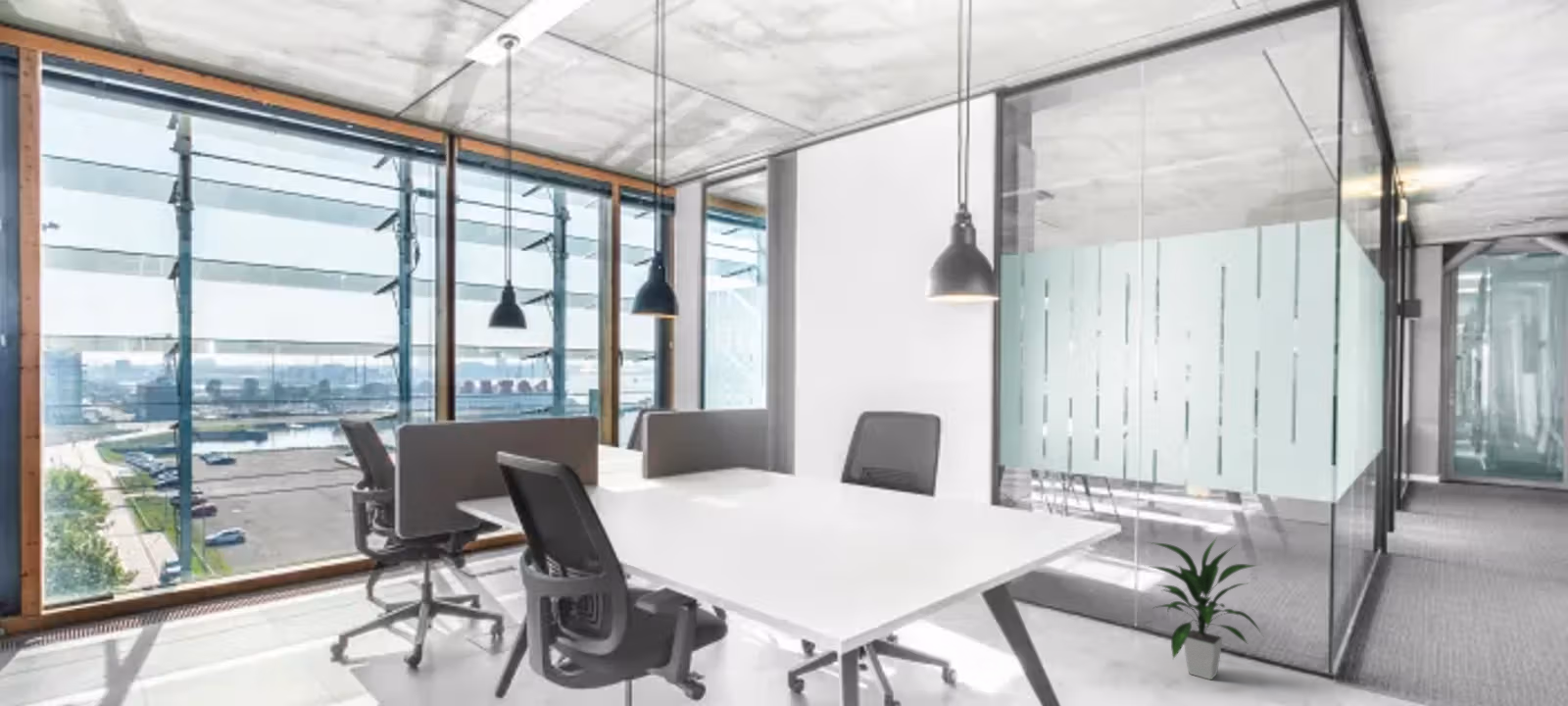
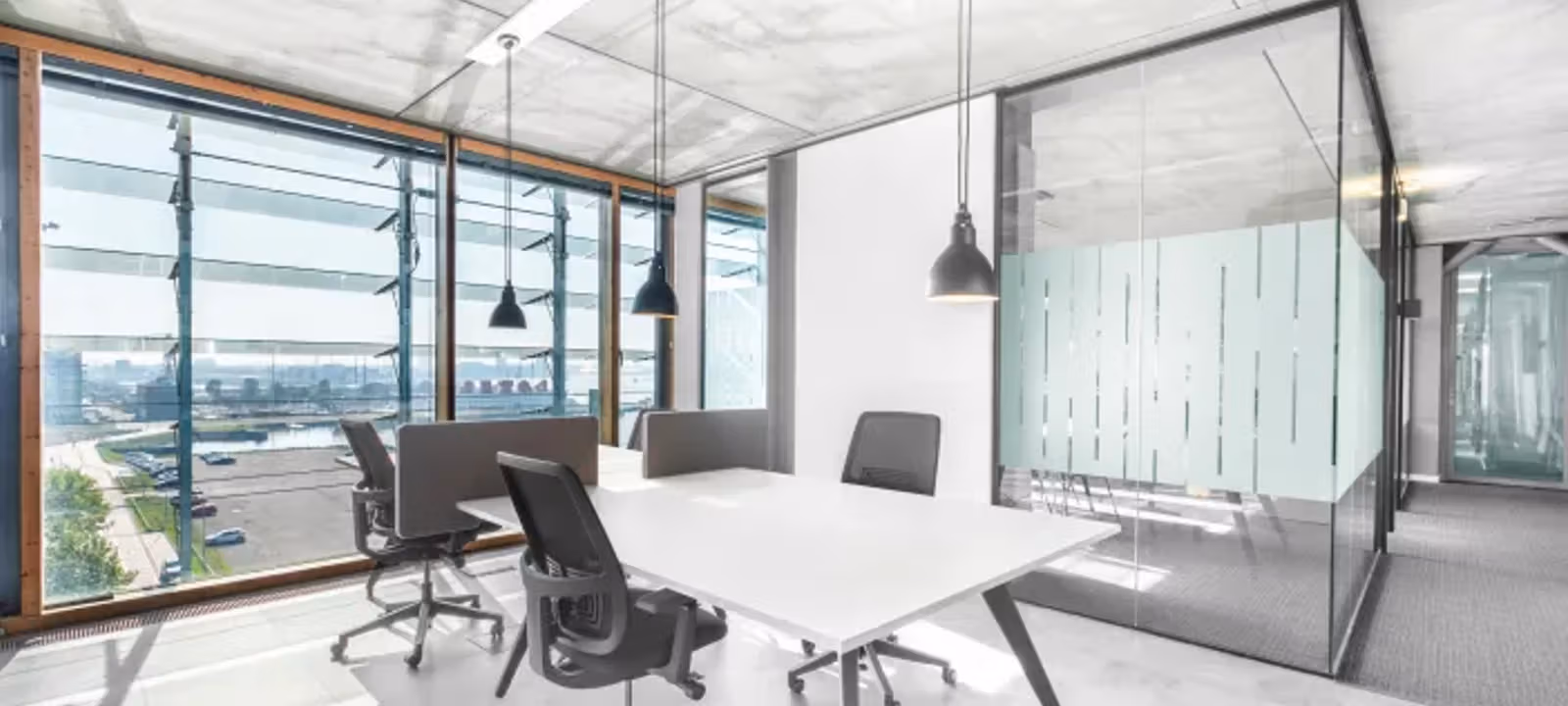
- indoor plant (1198, 604)
